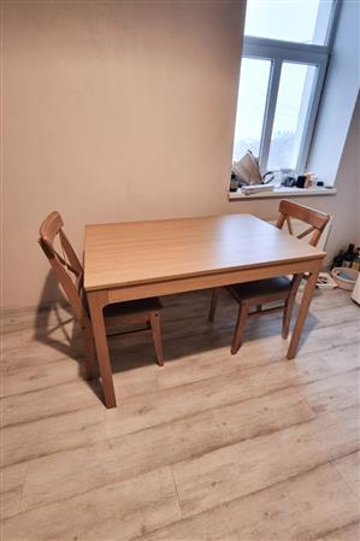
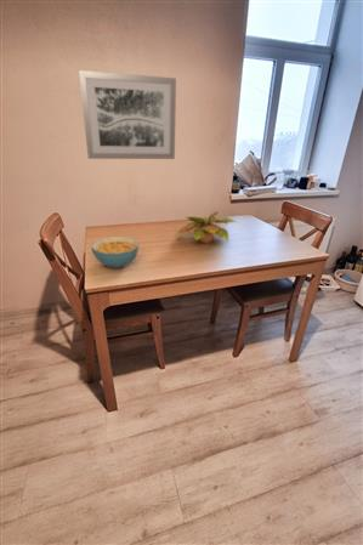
+ cereal bowl (115, 255)
+ plant (208, 225)
+ wall art (131, 119)
